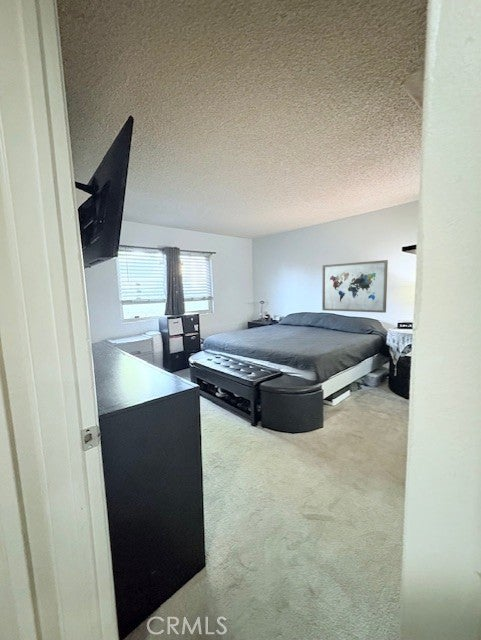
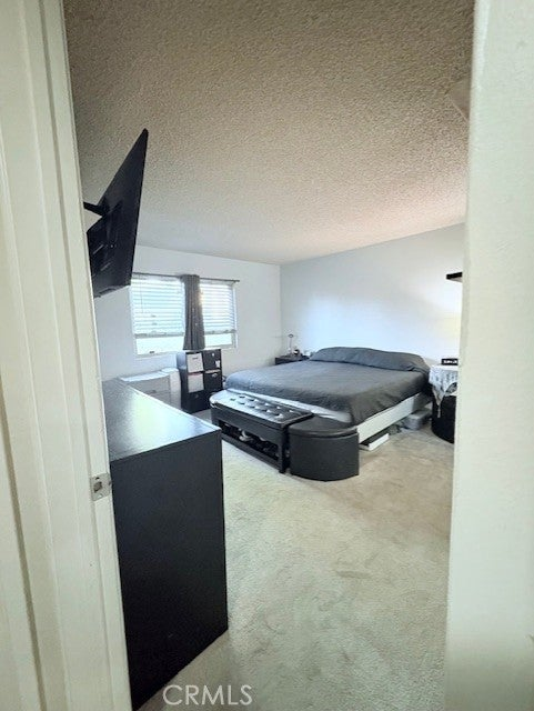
- wall art (352, 287)
